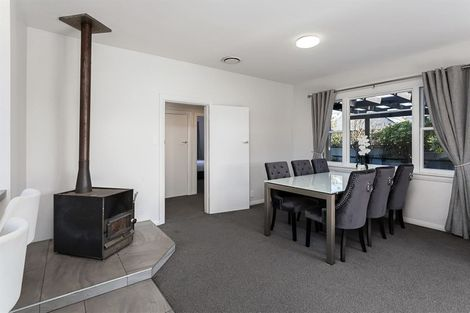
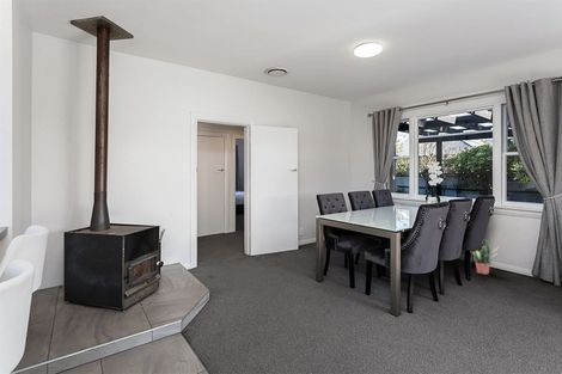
+ potted plant (482, 253)
